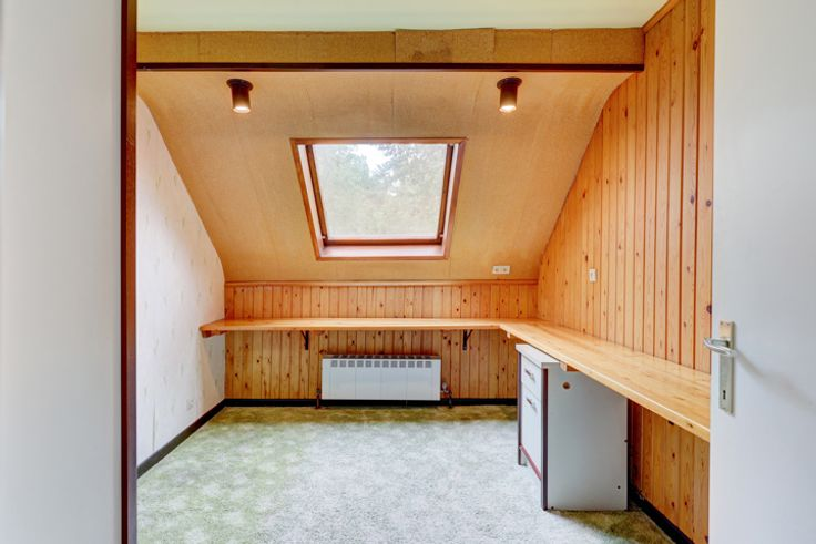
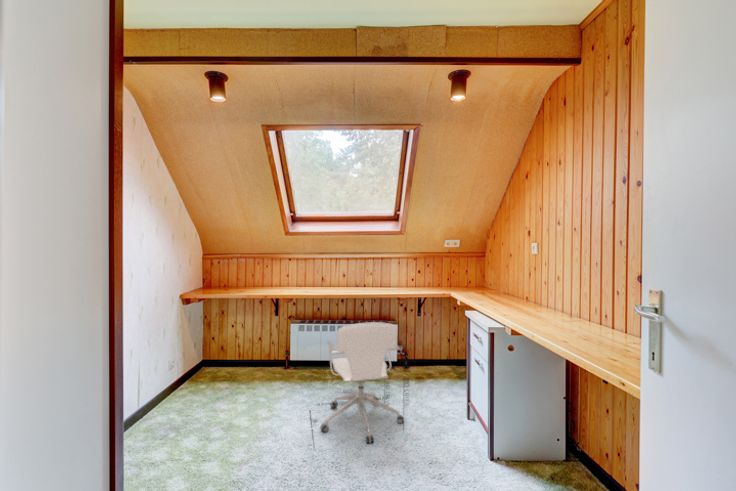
+ office chair (354, 362)
